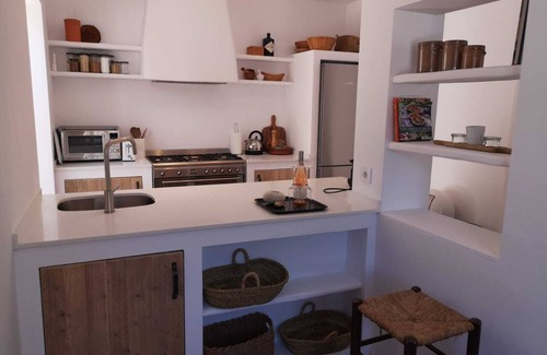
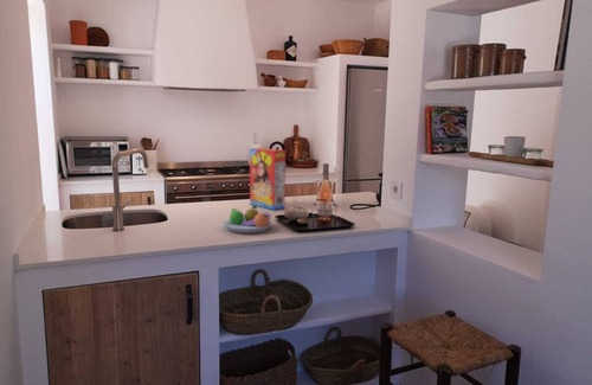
+ fruit bowl (246, 217)
+ cereal box (266, 178)
